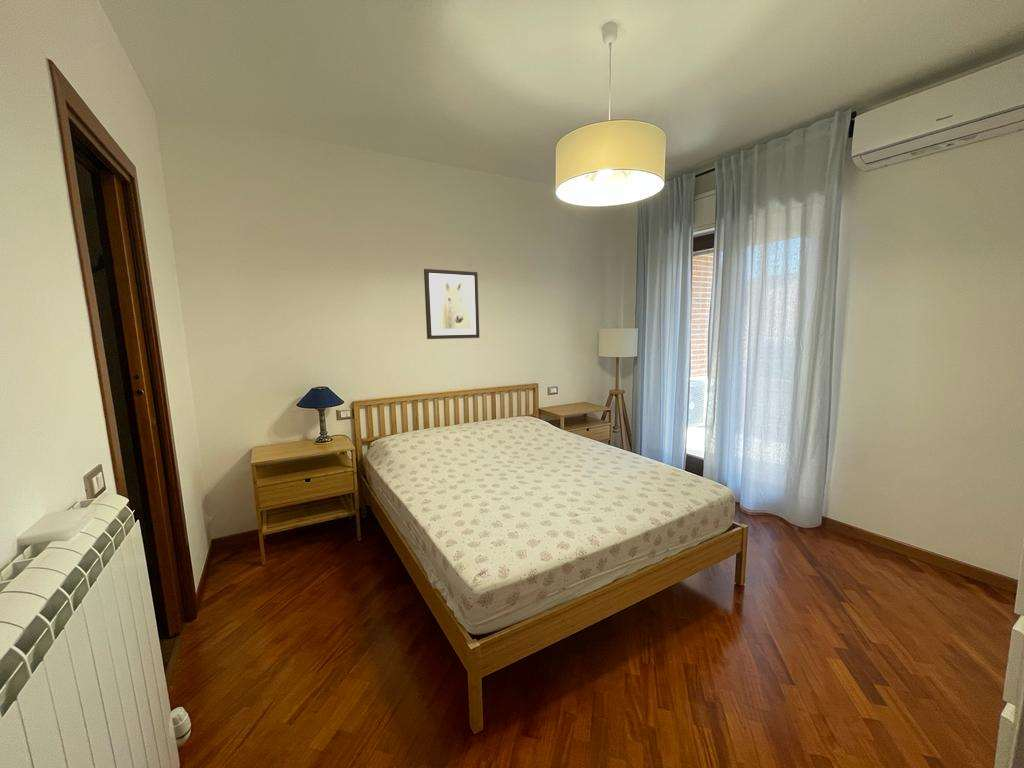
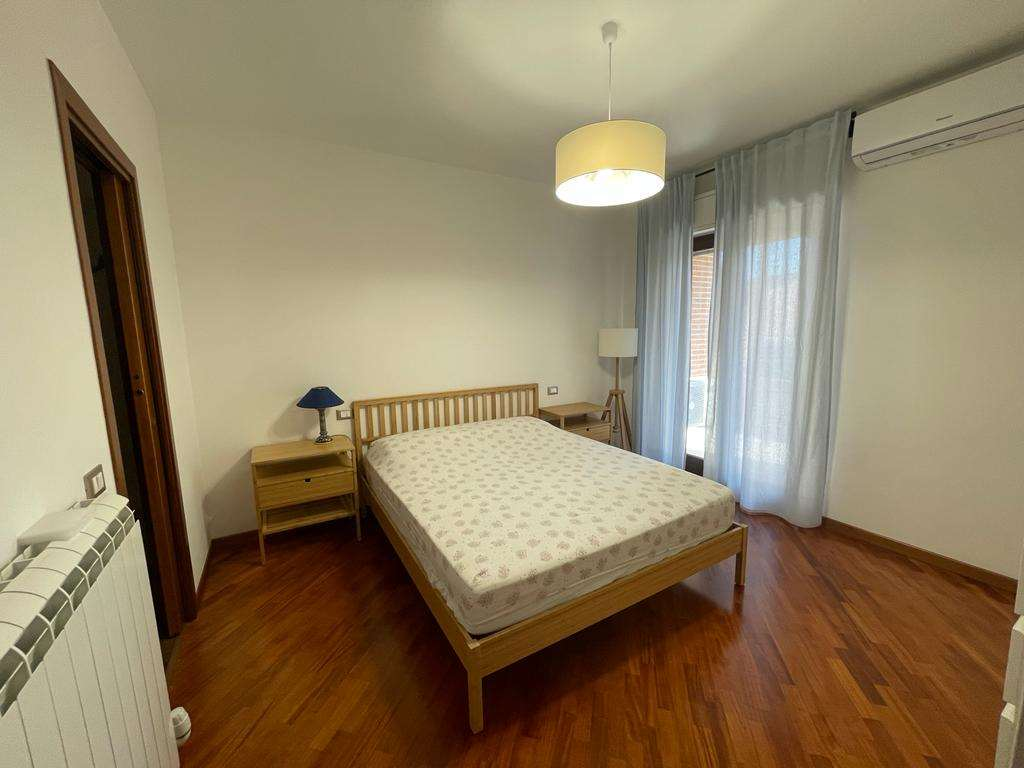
- wall art (452, 305)
